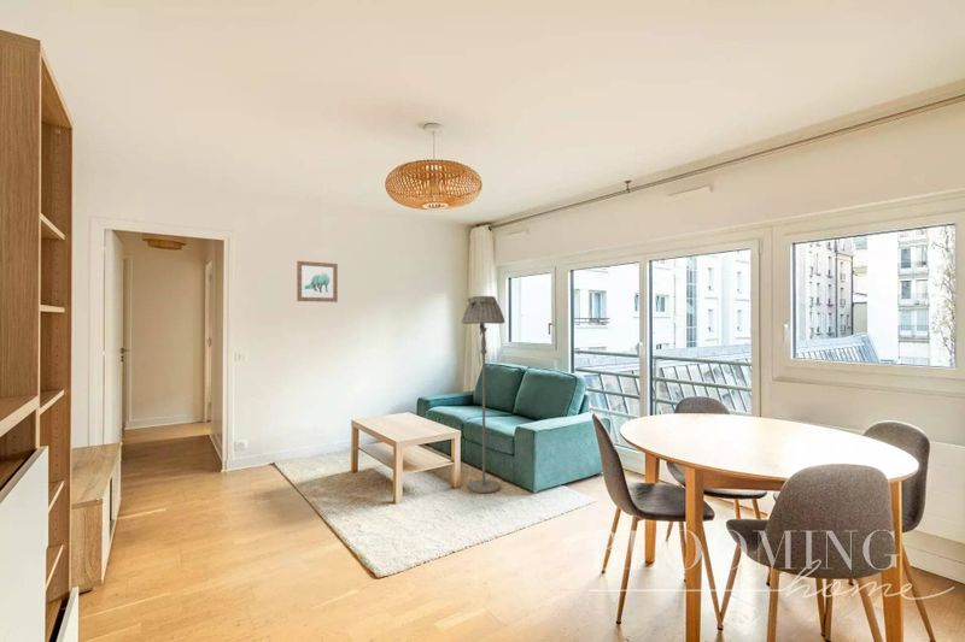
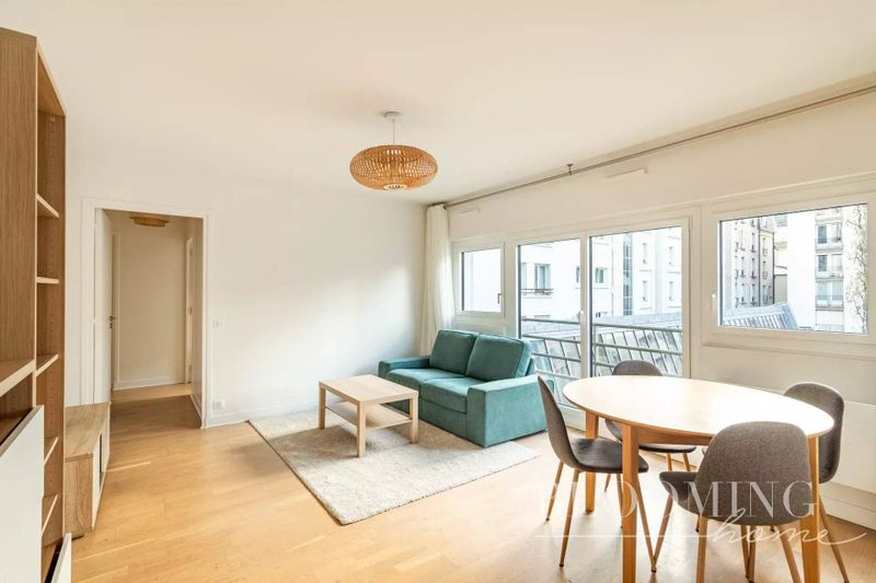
- wall art (317, 282)
- floor lamp (482, 391)
